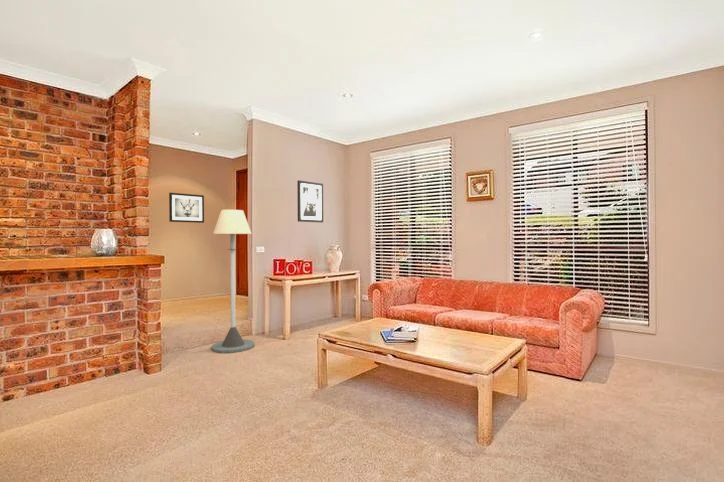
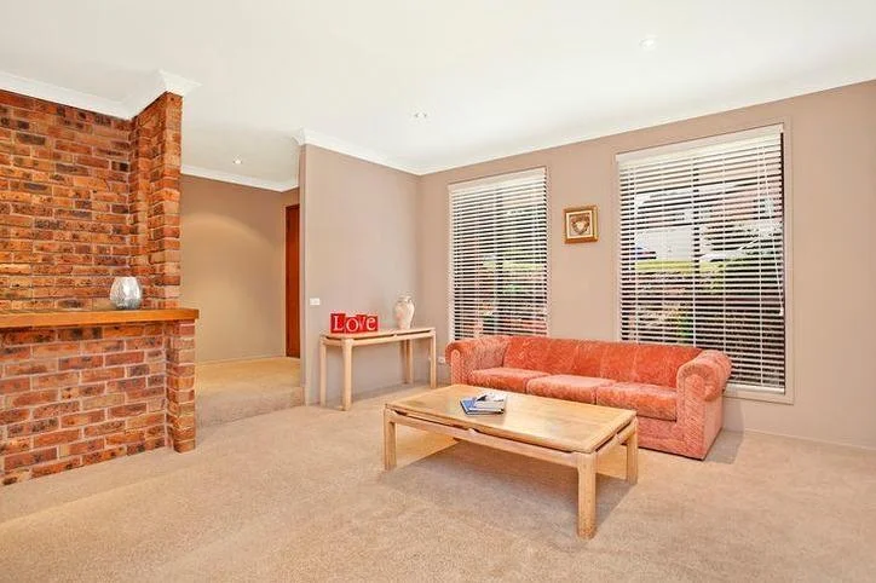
- floor lamp (232, 278)
- wall art (310, 202)
- wall art (187, 208)
